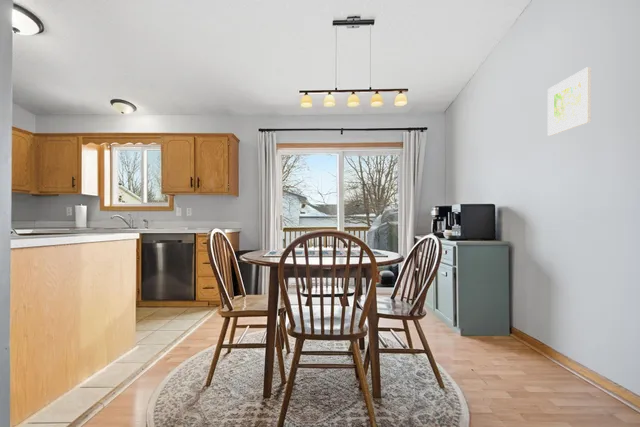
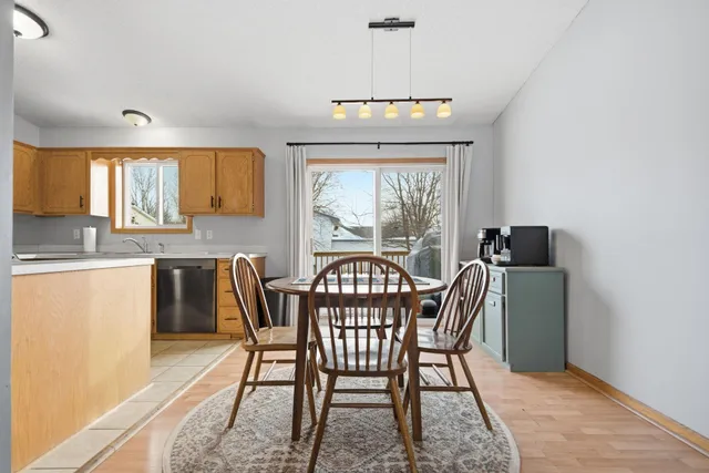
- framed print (567, 104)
